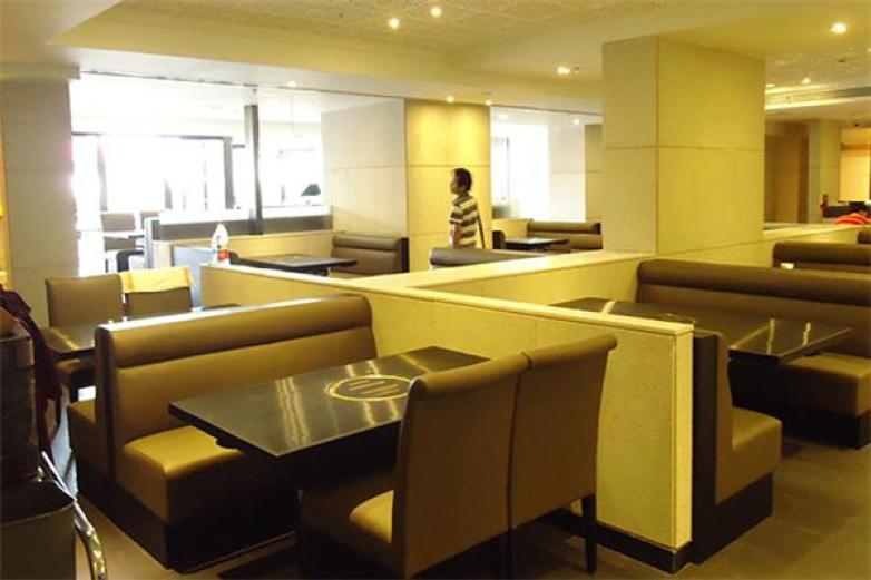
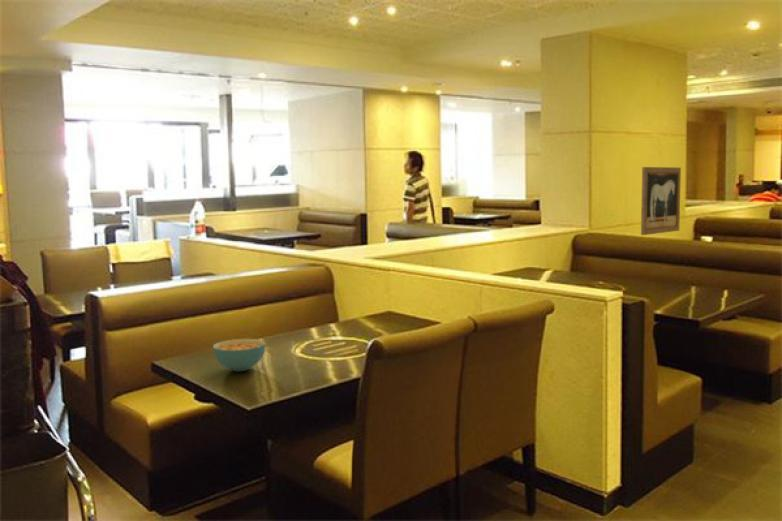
+ wall art (661, 200)
+ cereal bowl (239, 356)
